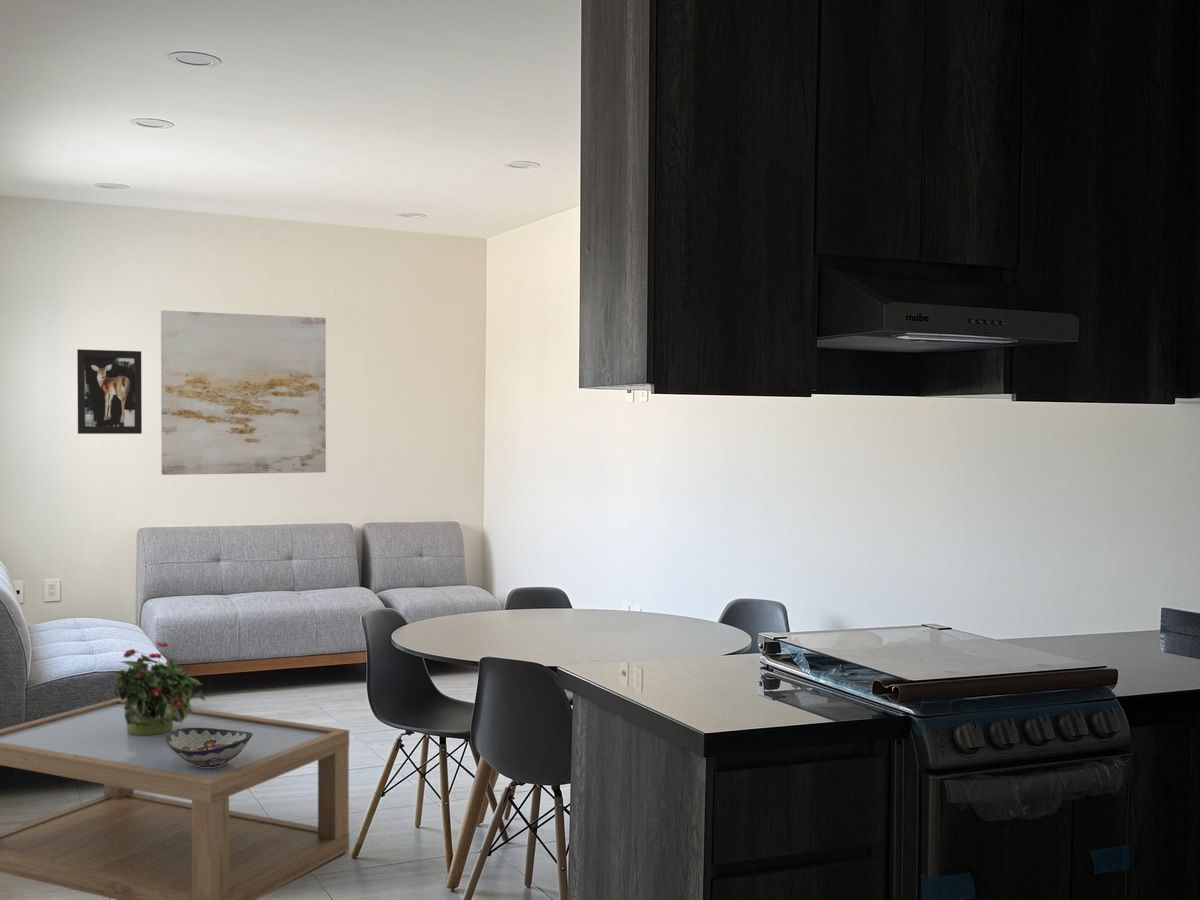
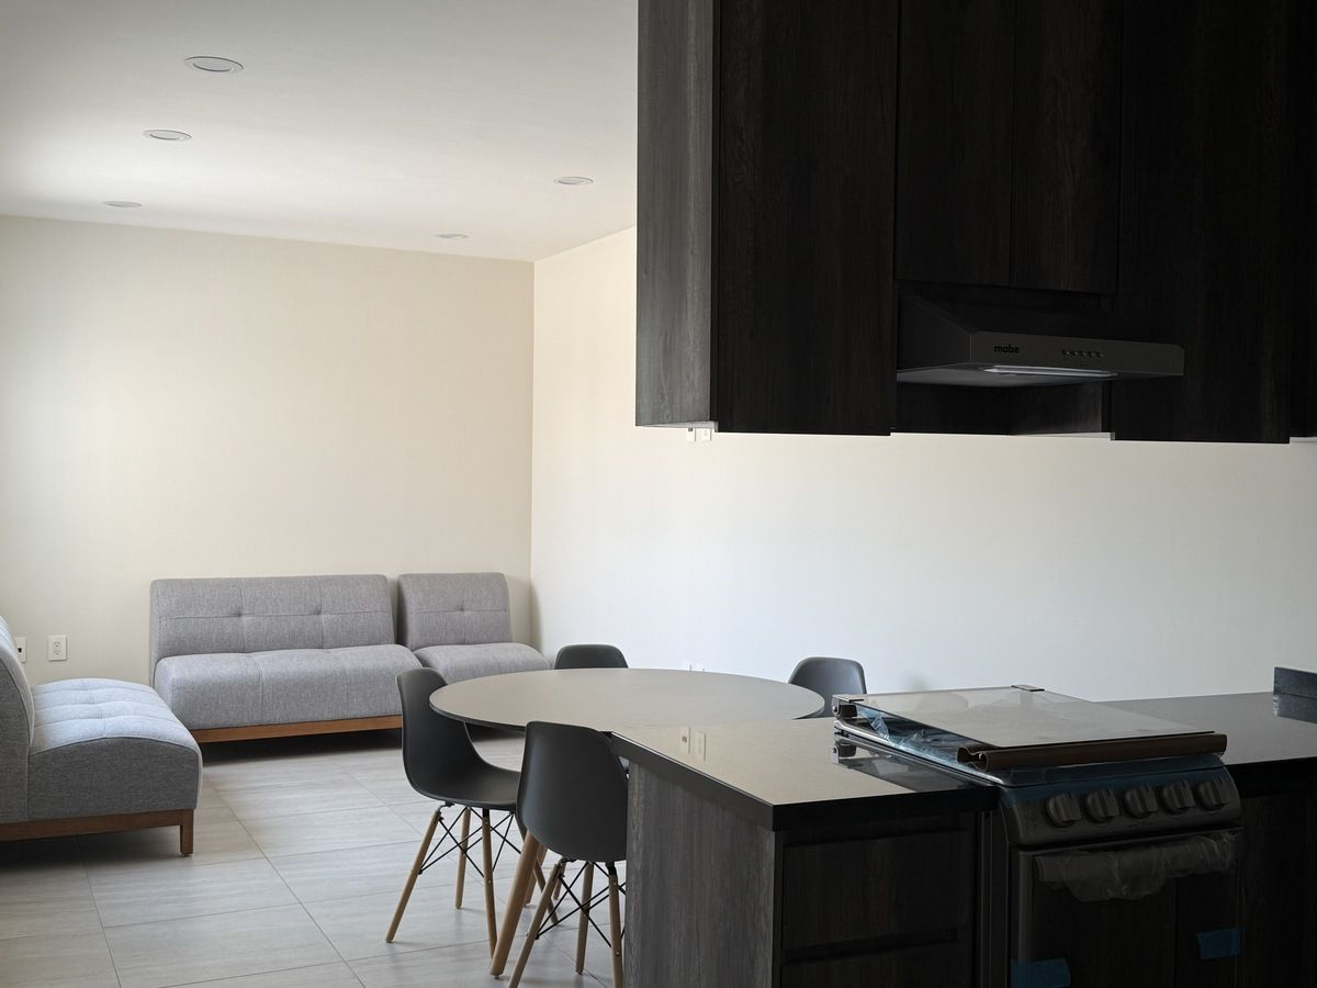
- wall art (245, 394)
- potted plant (159, 684)
- decorative bowl (209, 744)
- wall art (109, 392)
- coffee table (159, 797)
